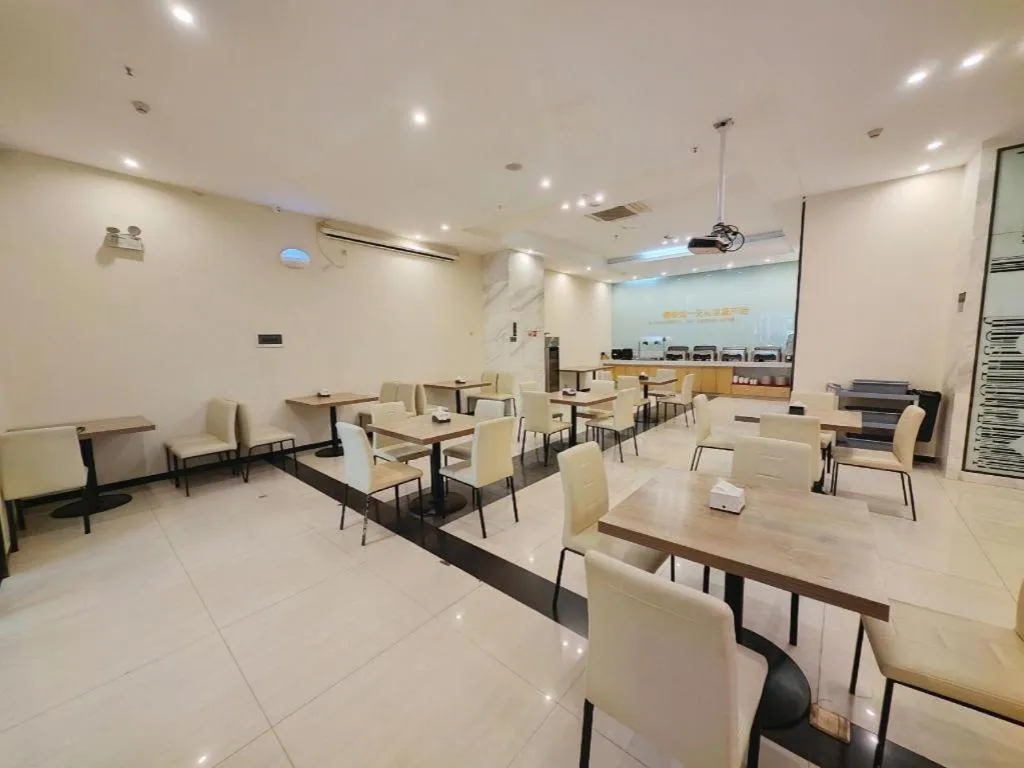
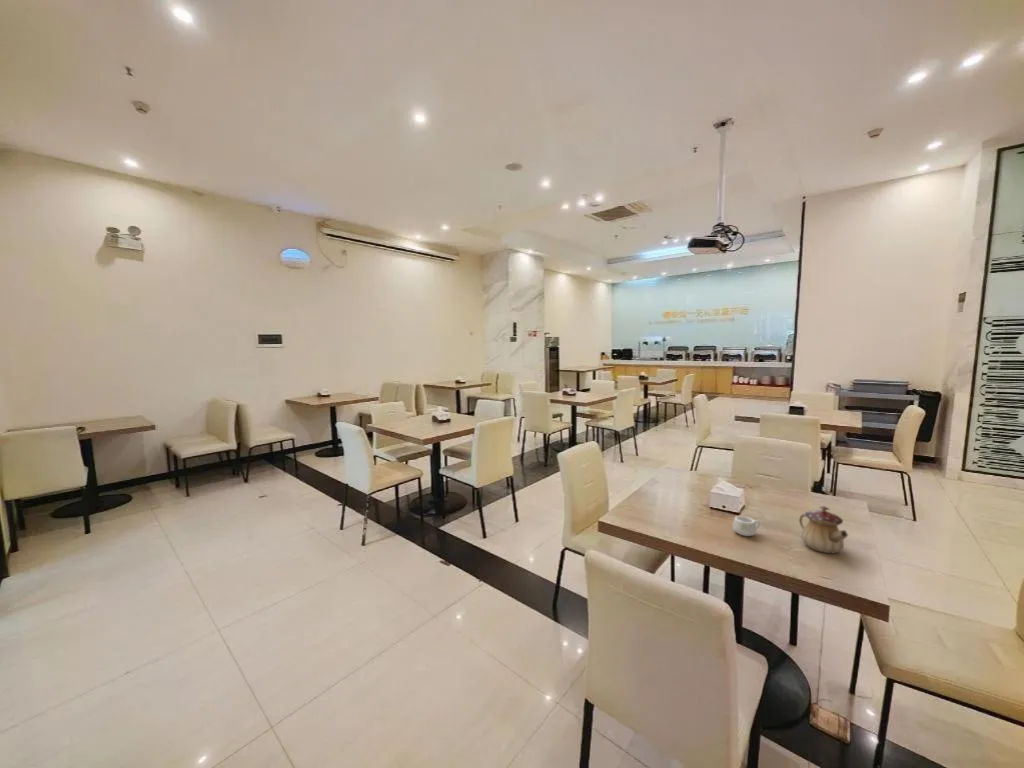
+ teapot (820, 525)
+ teacup (746, 525)
